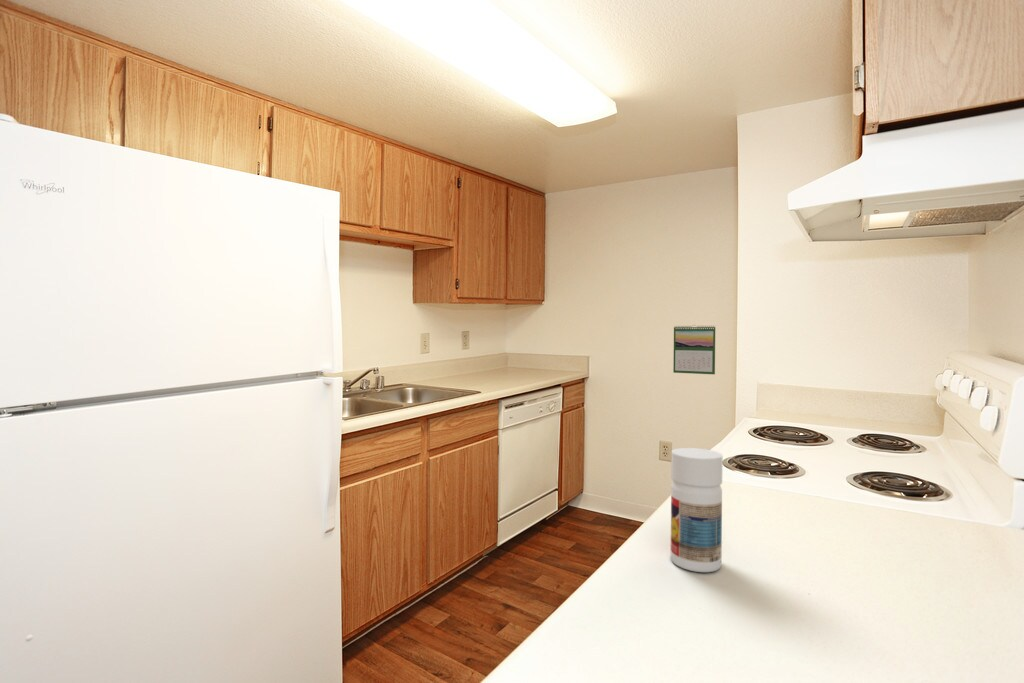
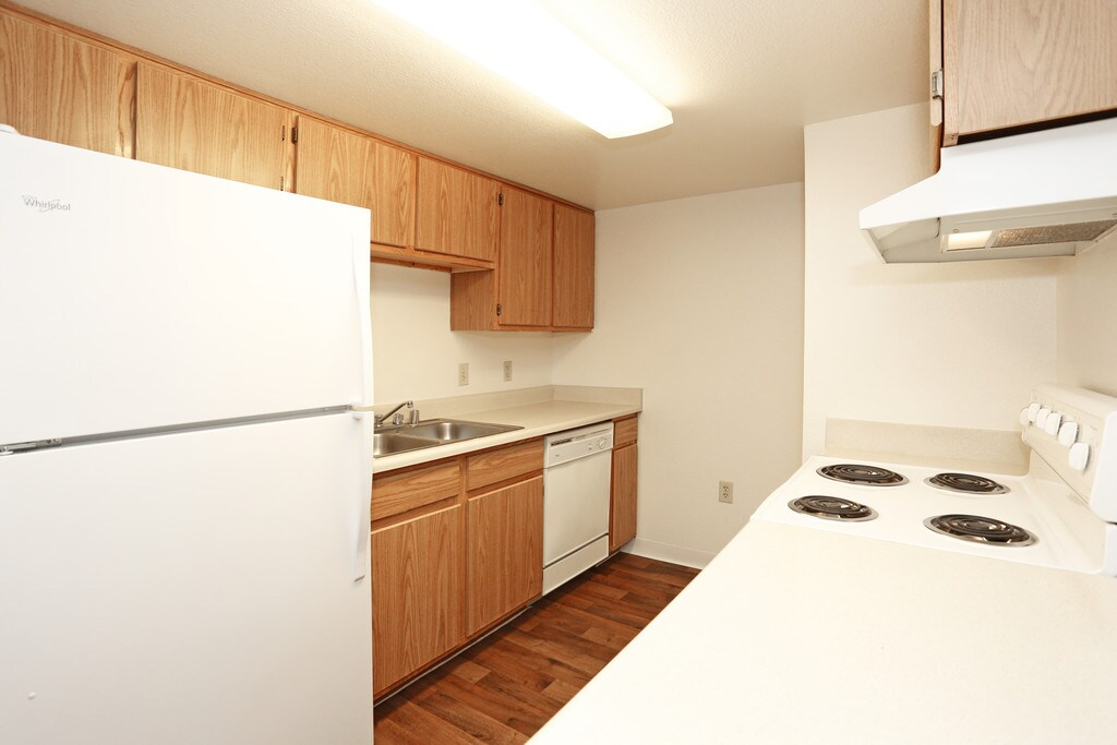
- calendar (694, 349)
- pill bottle (696, 507)
